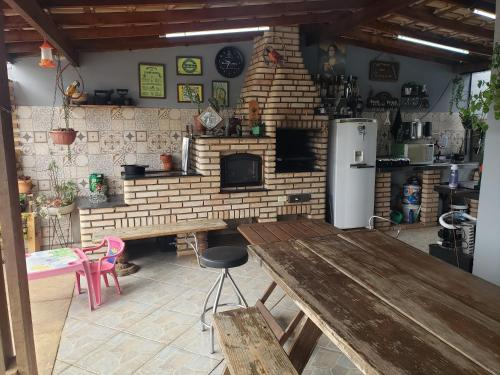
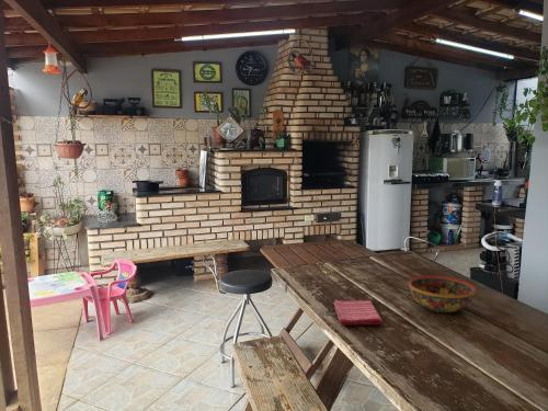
+ dish towel (356, 311)
+ bowl (441, 296)
